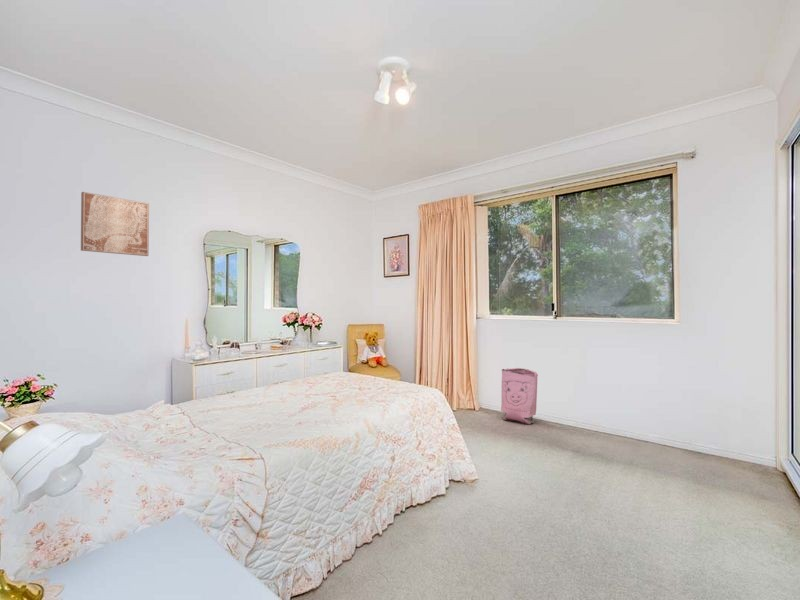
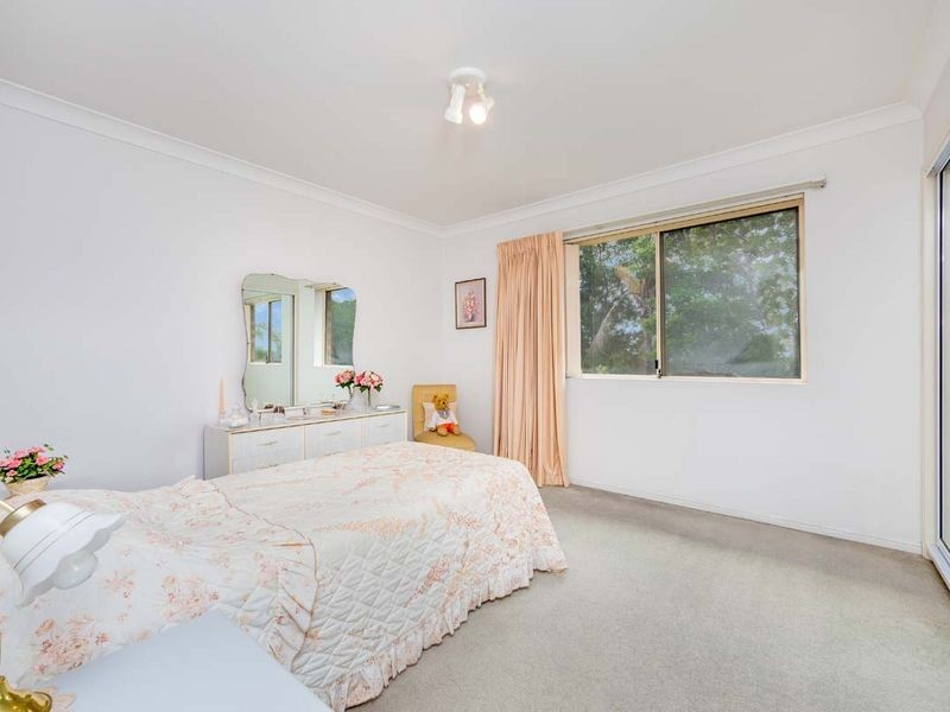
- wall art (116, 225)
- bag (519, 395)
